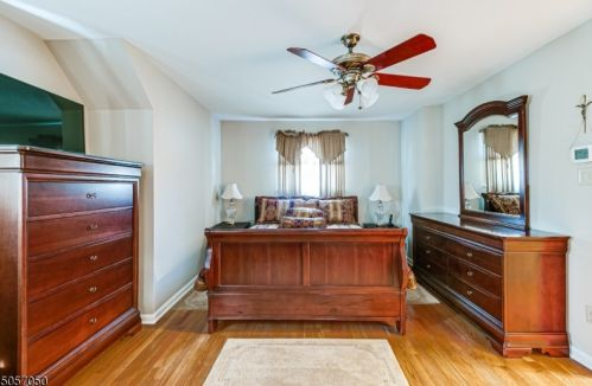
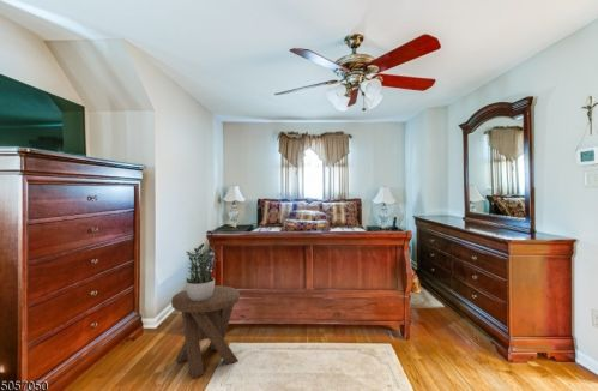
+ music stool (206, 326)
+ potted plant (201, 270)
